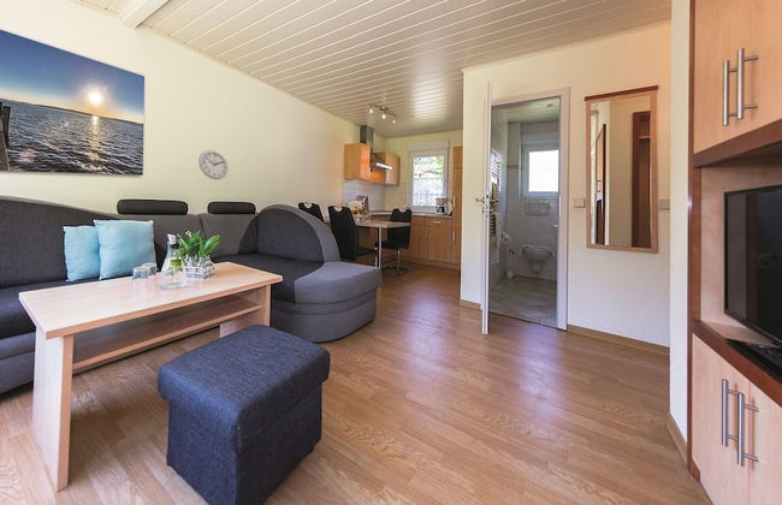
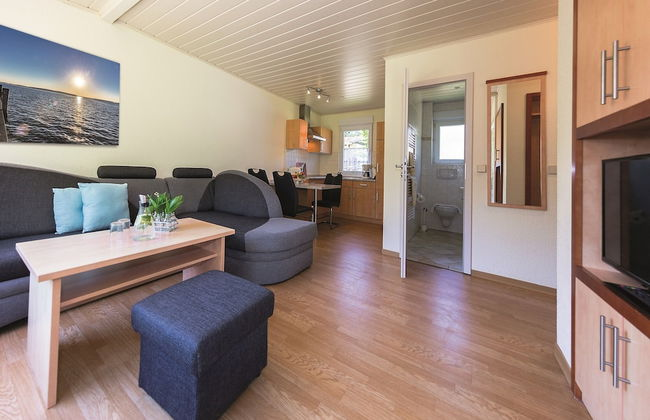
- wall clock (214, 165)
